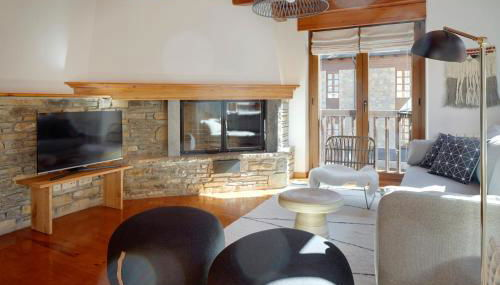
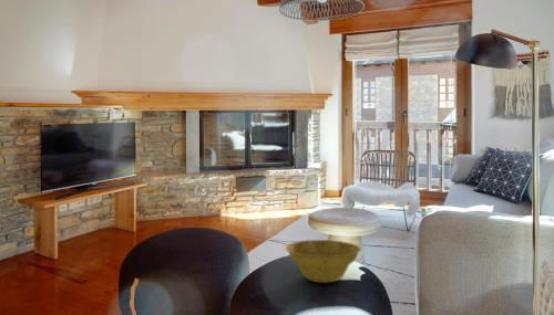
+ planter bowl (322, 262)
